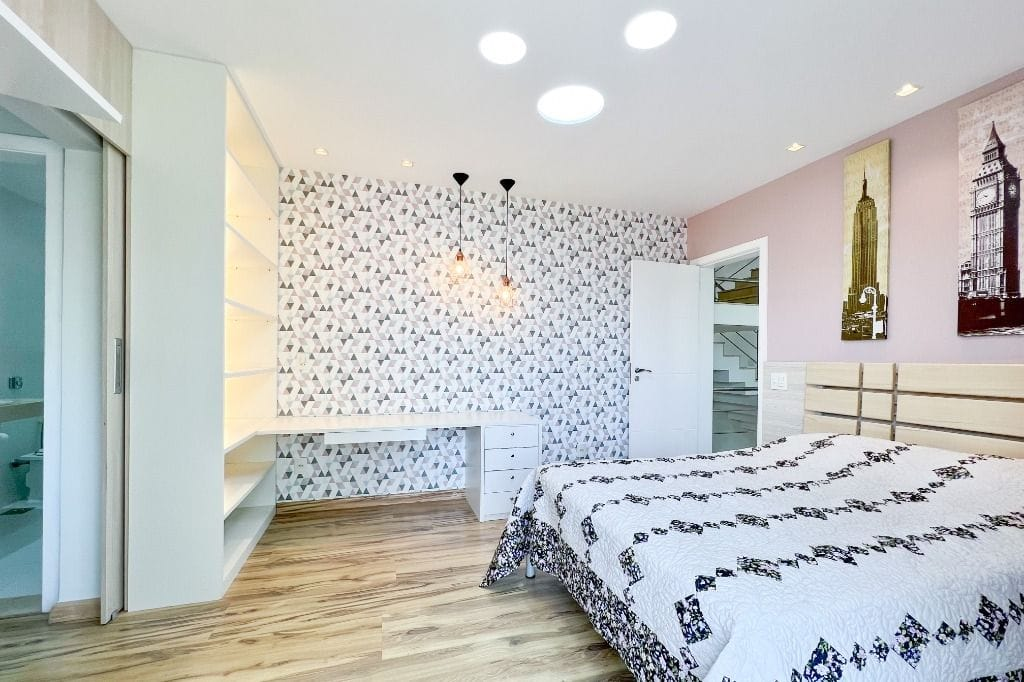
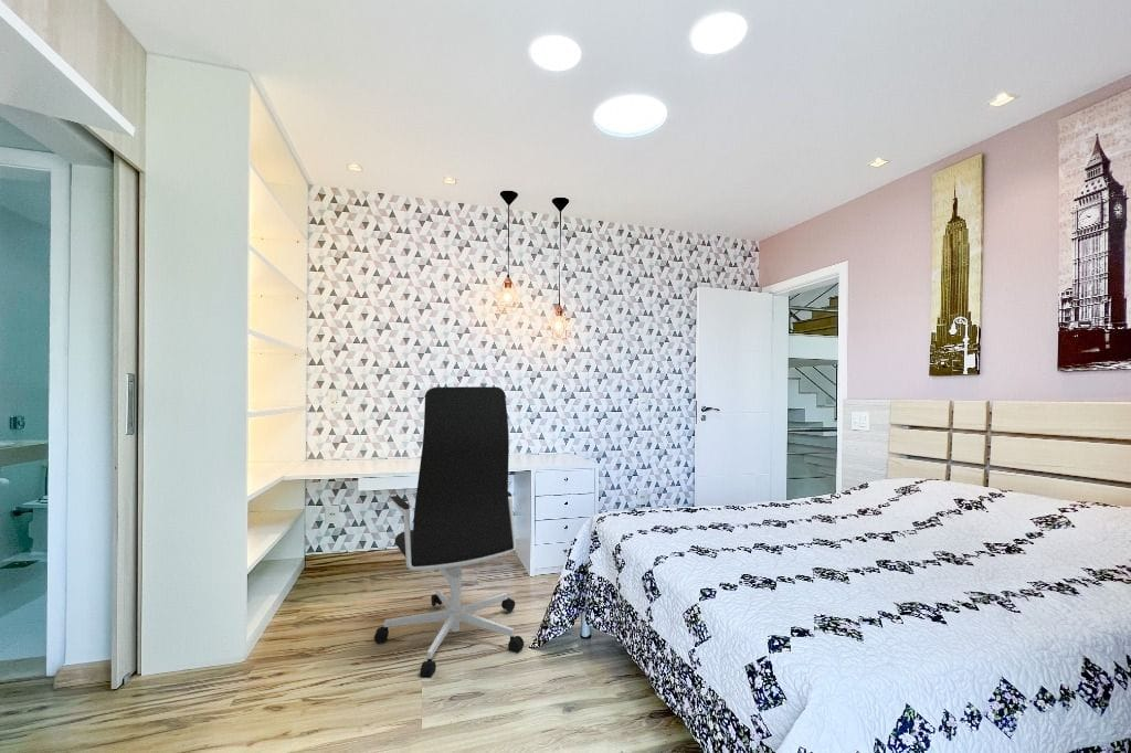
+ office chair (454, 508)
